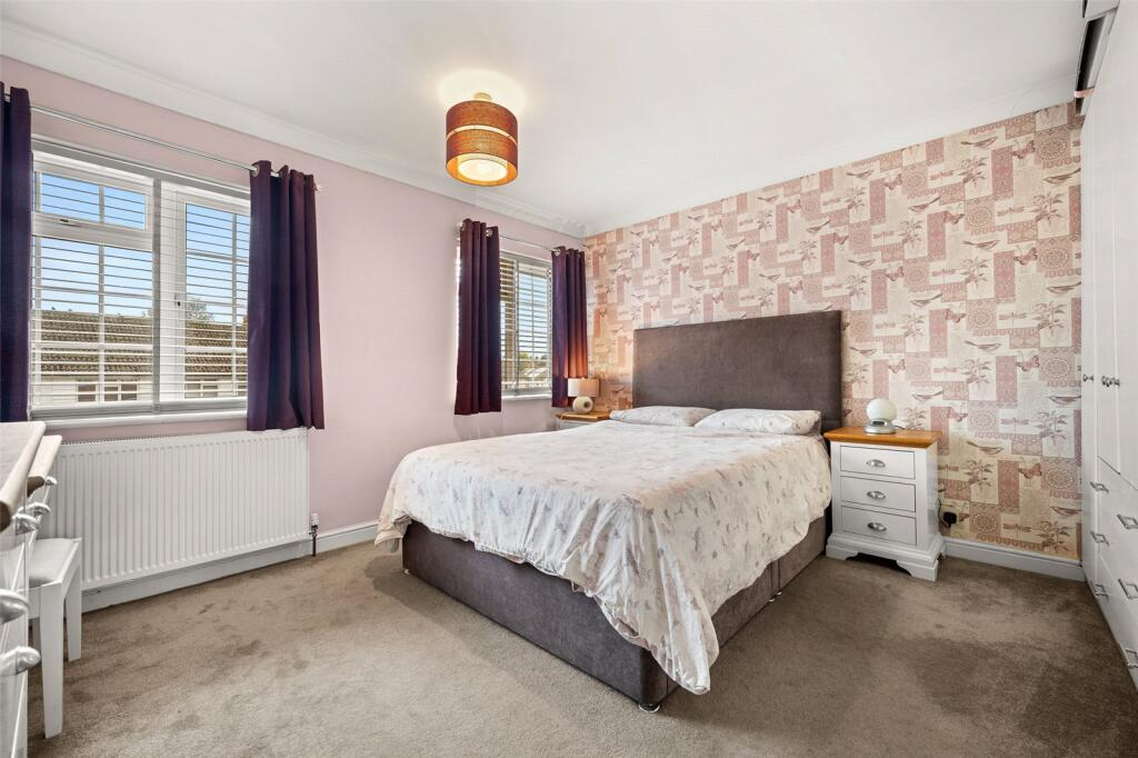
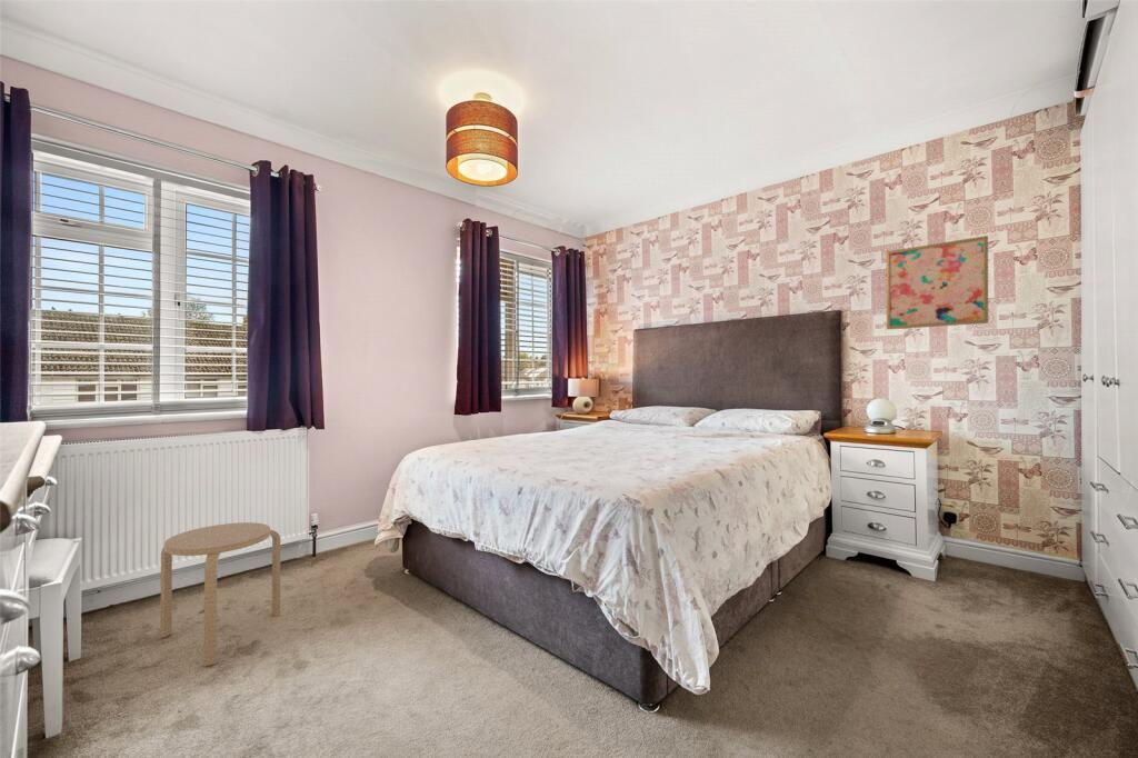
+ wall art (935, 285)
+ stool (216, 582)
